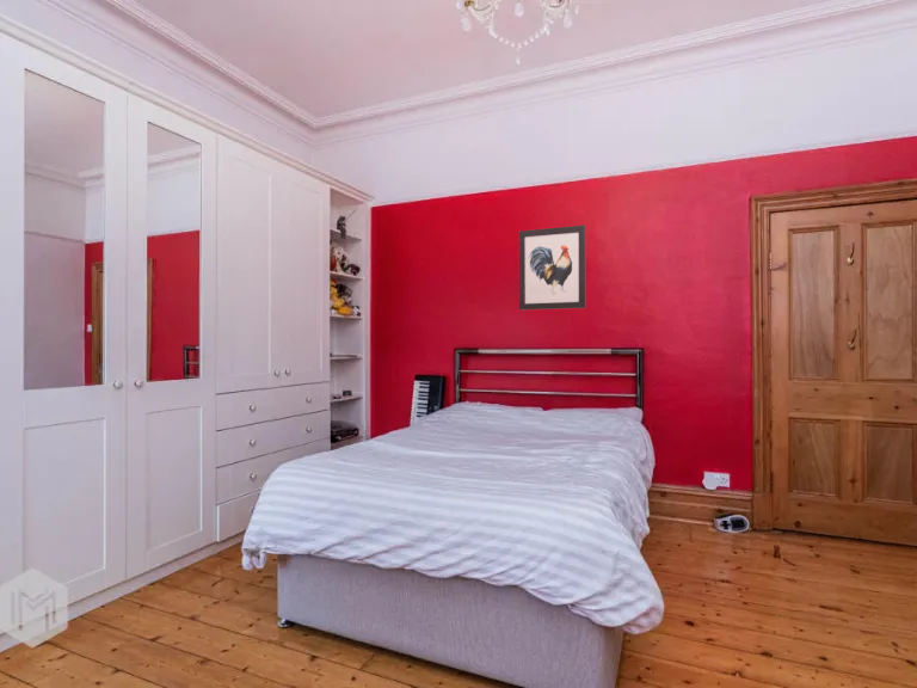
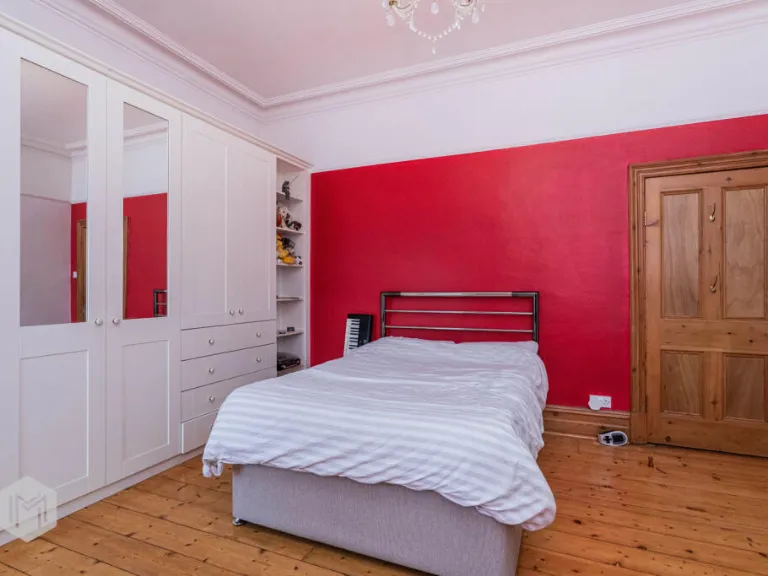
- wall art (550, 268)
